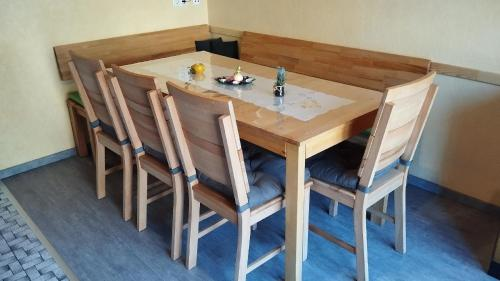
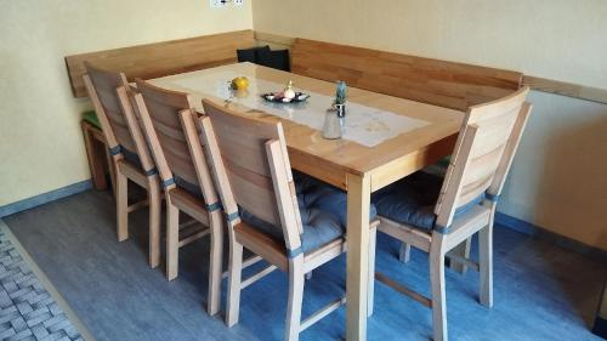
+ saltshaker (331, 123)
